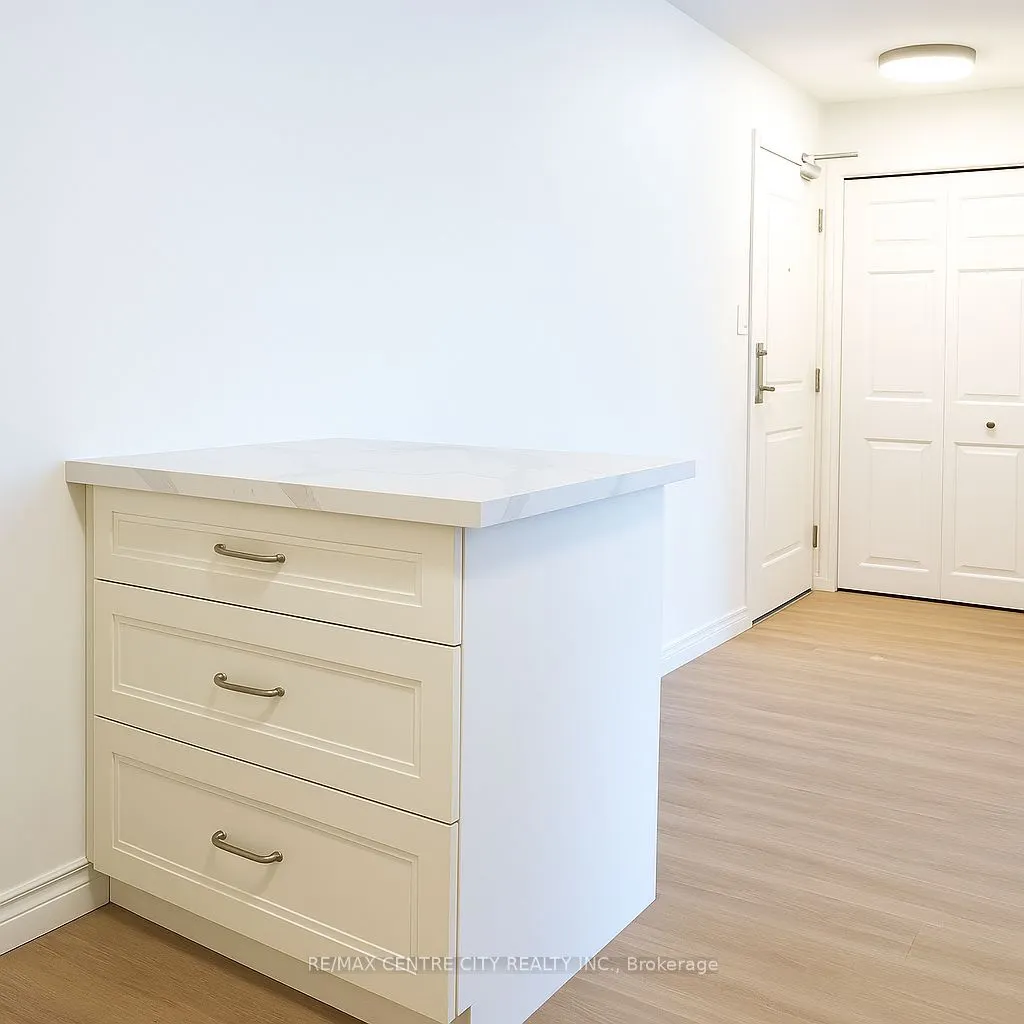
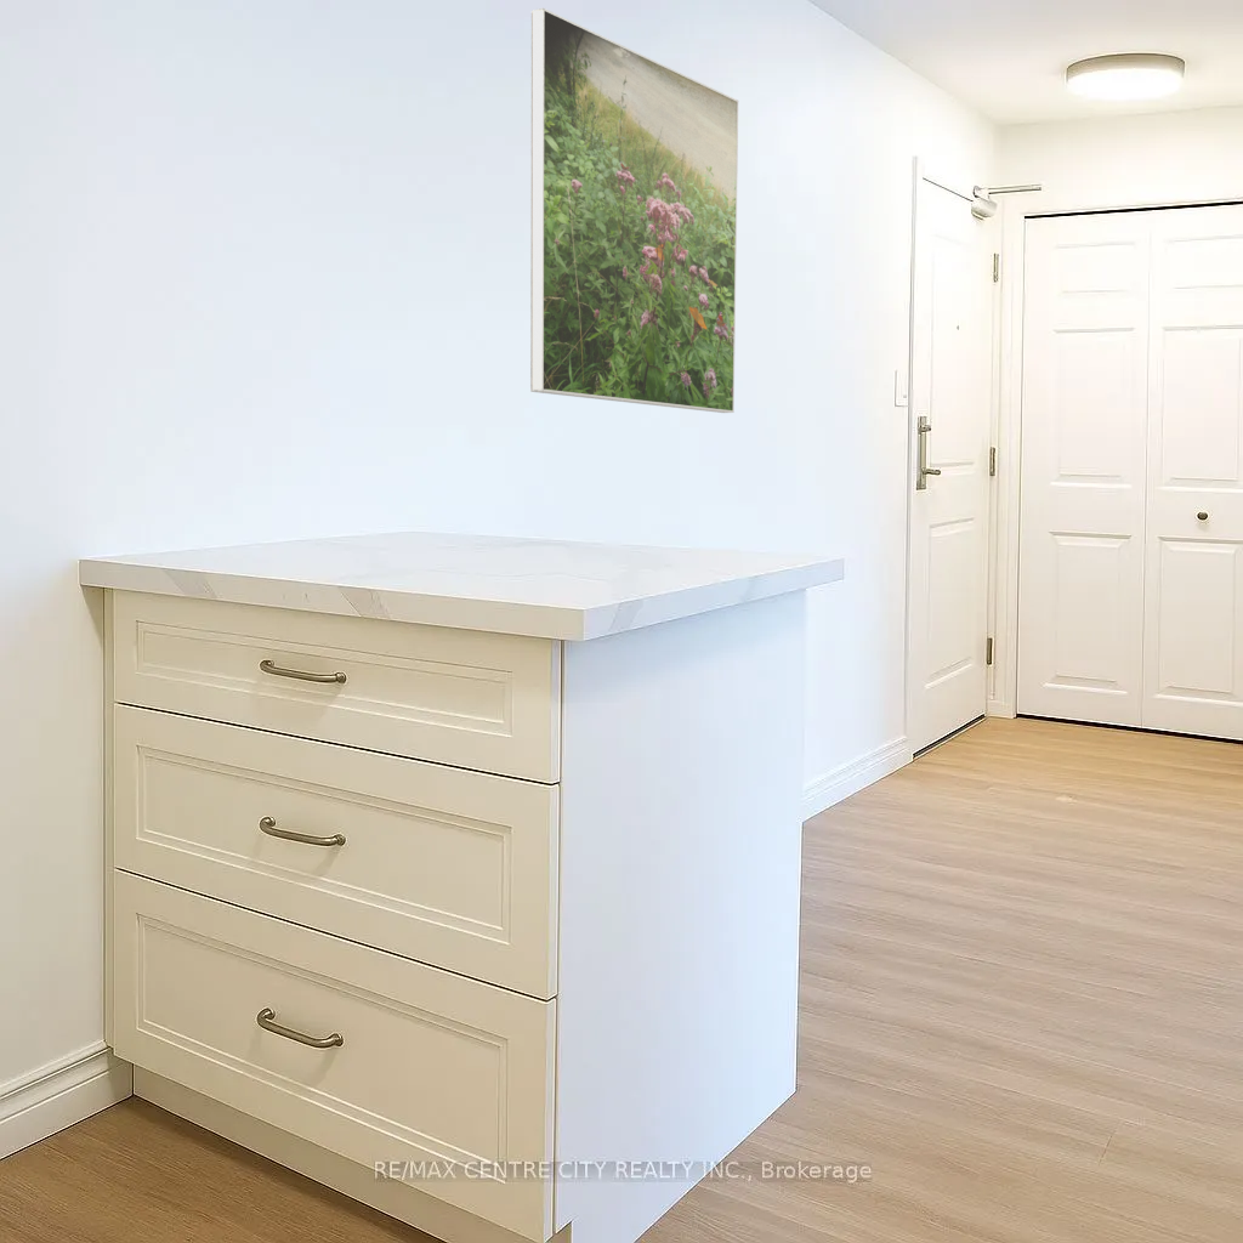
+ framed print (643, 233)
